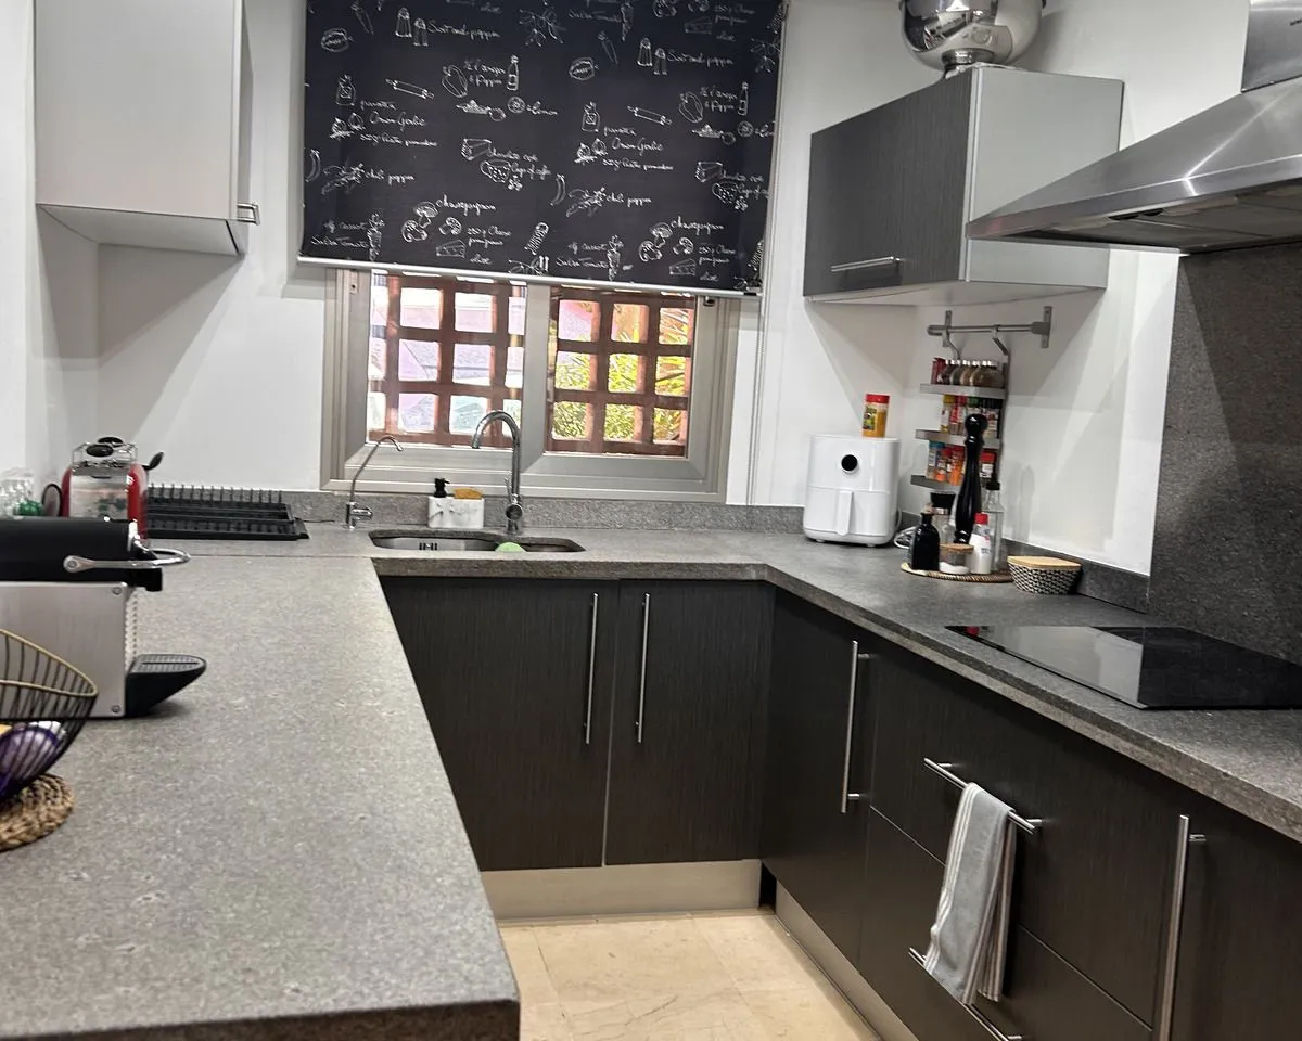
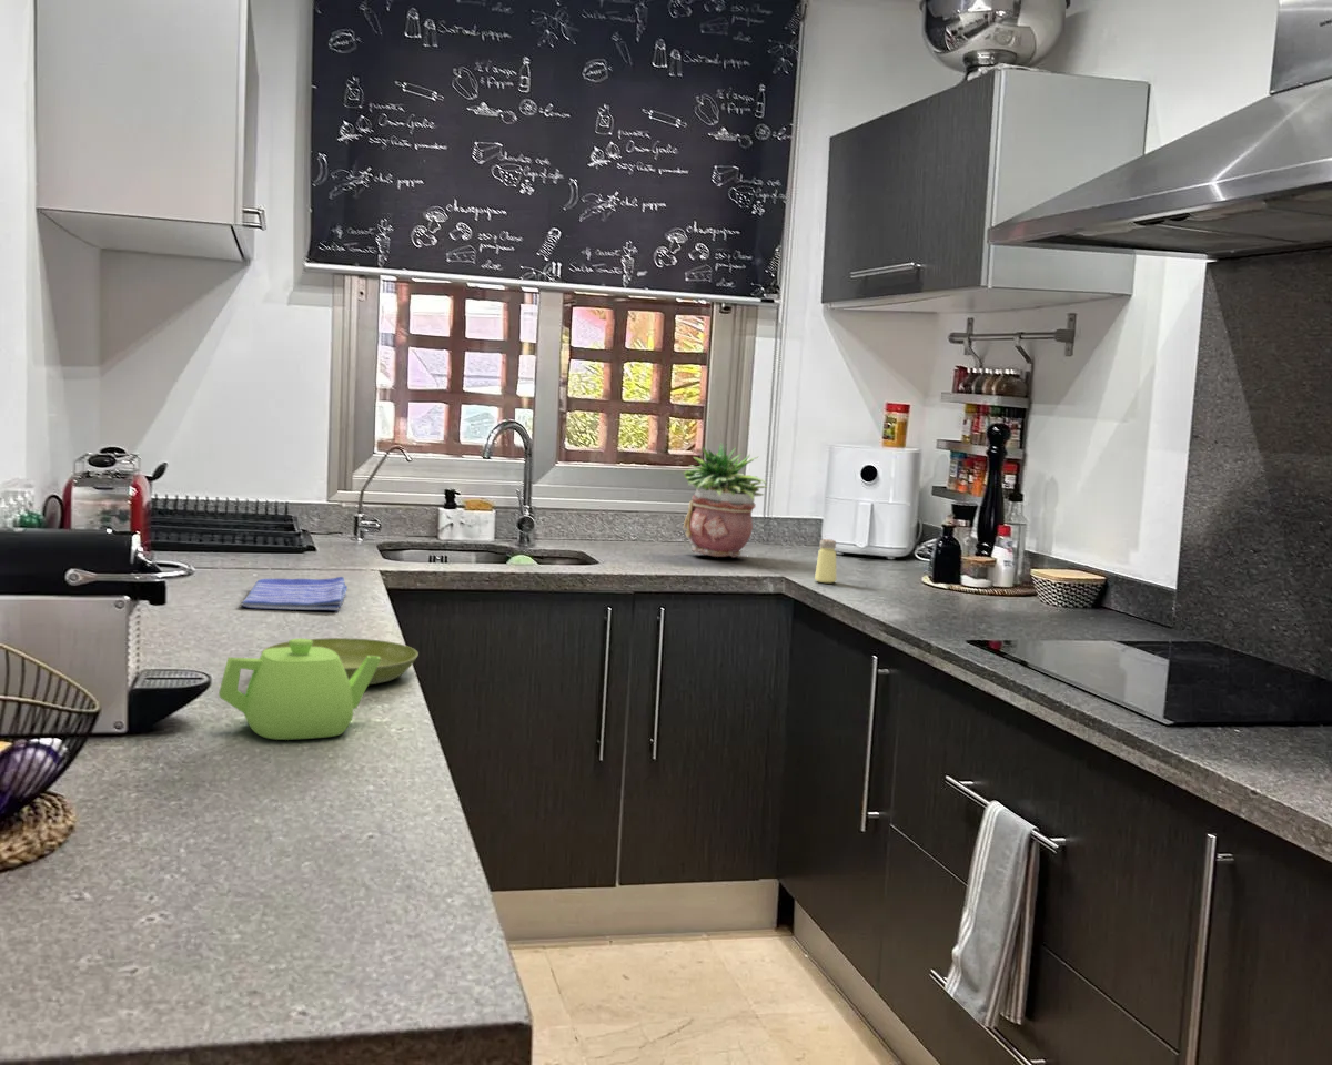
+ teapot (301, 682)
+ saltshaker (826, 560)
+ saucer (341, 661)
+ potted plant (725, 499)
+ dish towel (296, 591)
